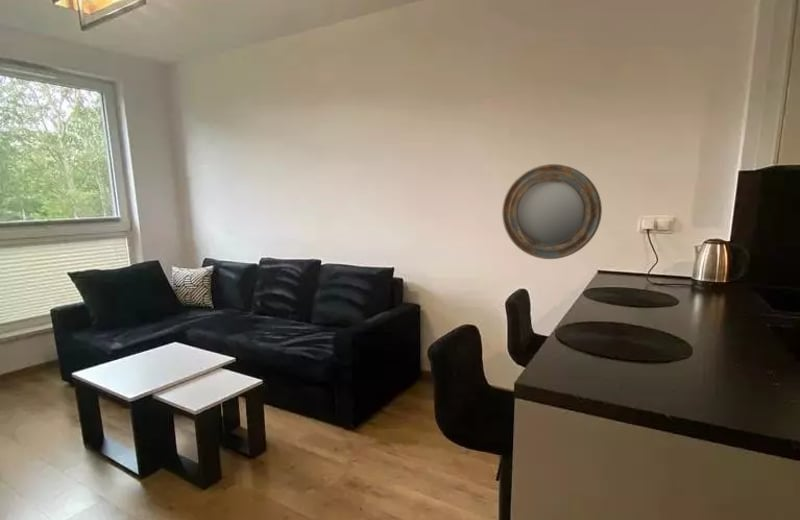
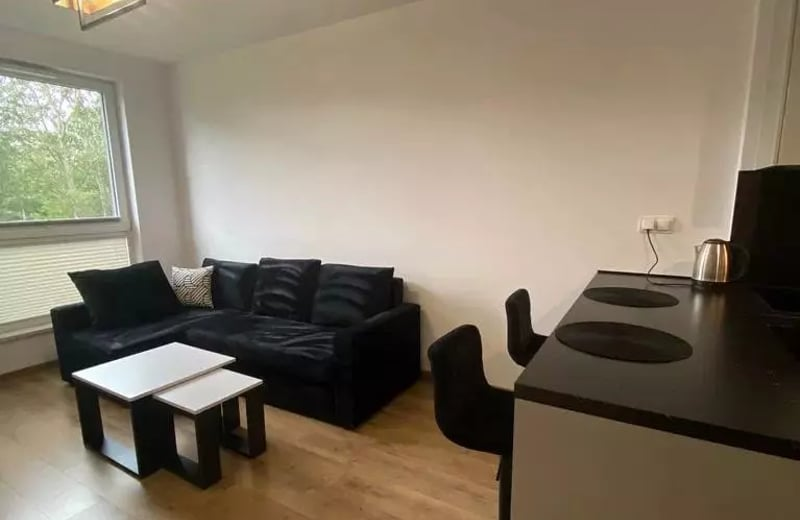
- home mirror (549, 212)
